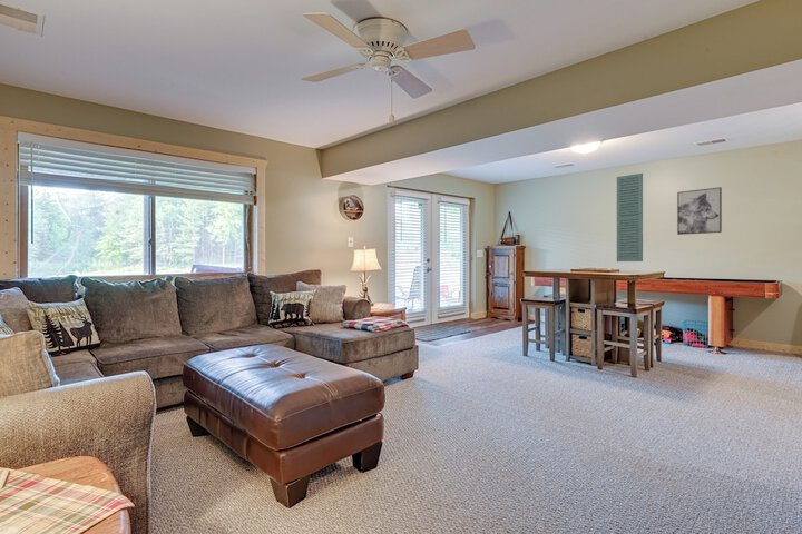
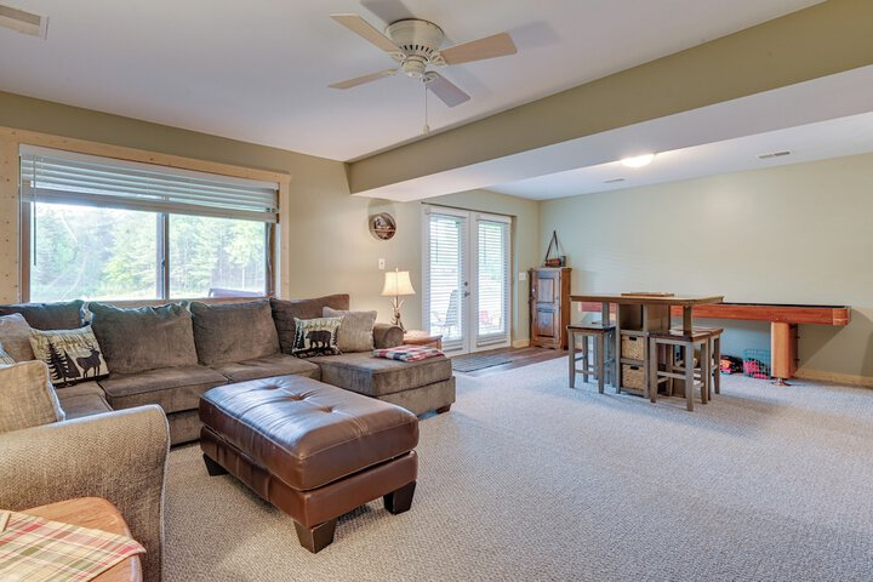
- wall art (629, 218)
- wall art (698, 211)
